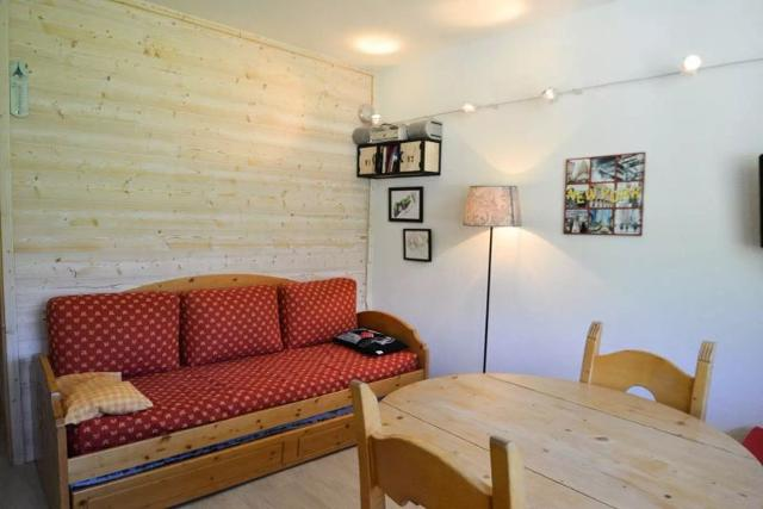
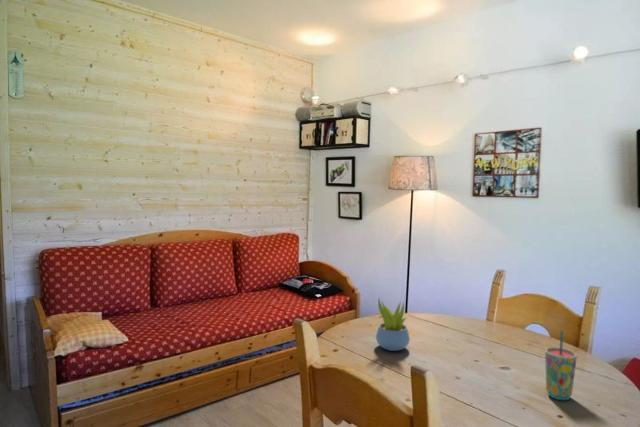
+ succulent plant (392, 322)
+ cup (560, 363)
